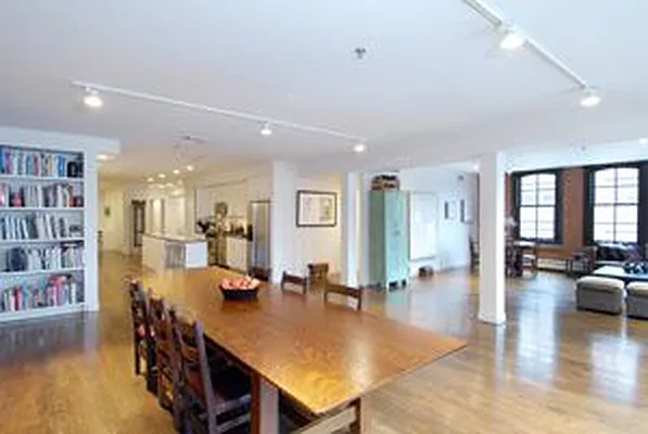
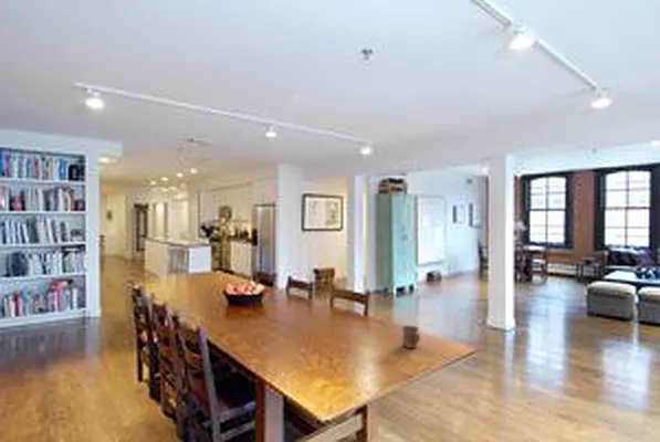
+ mug (411, 337)
